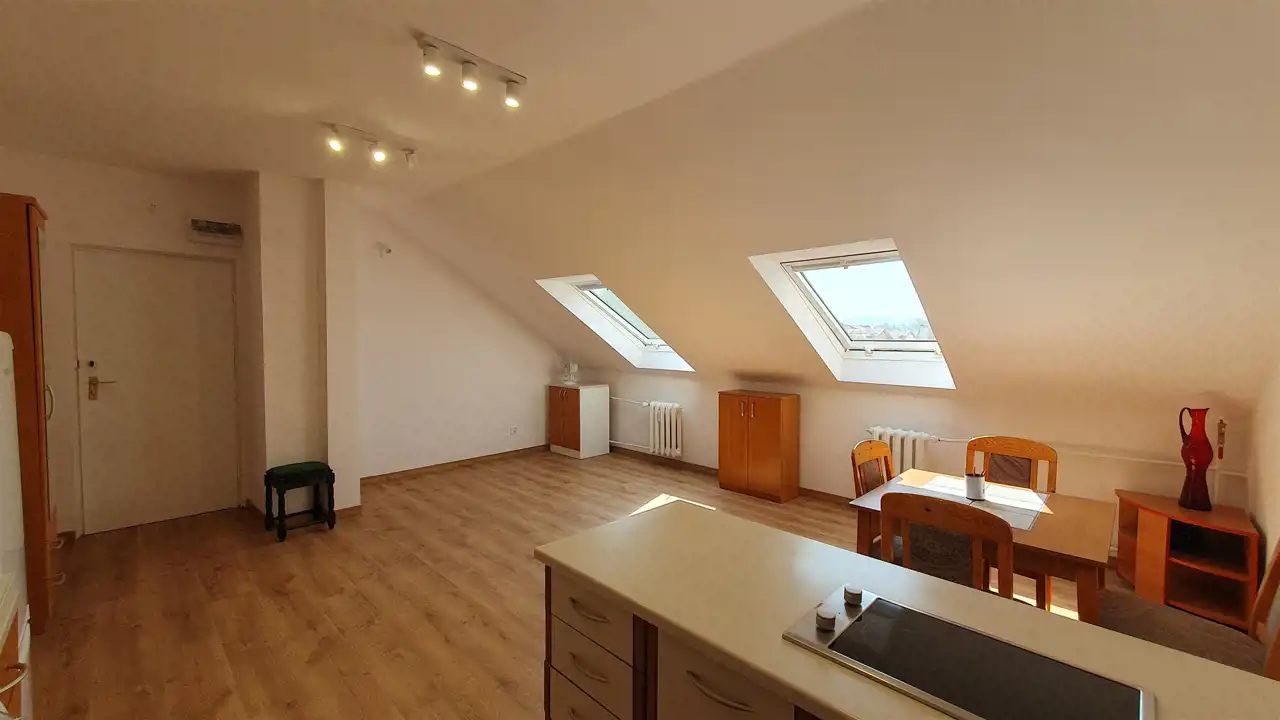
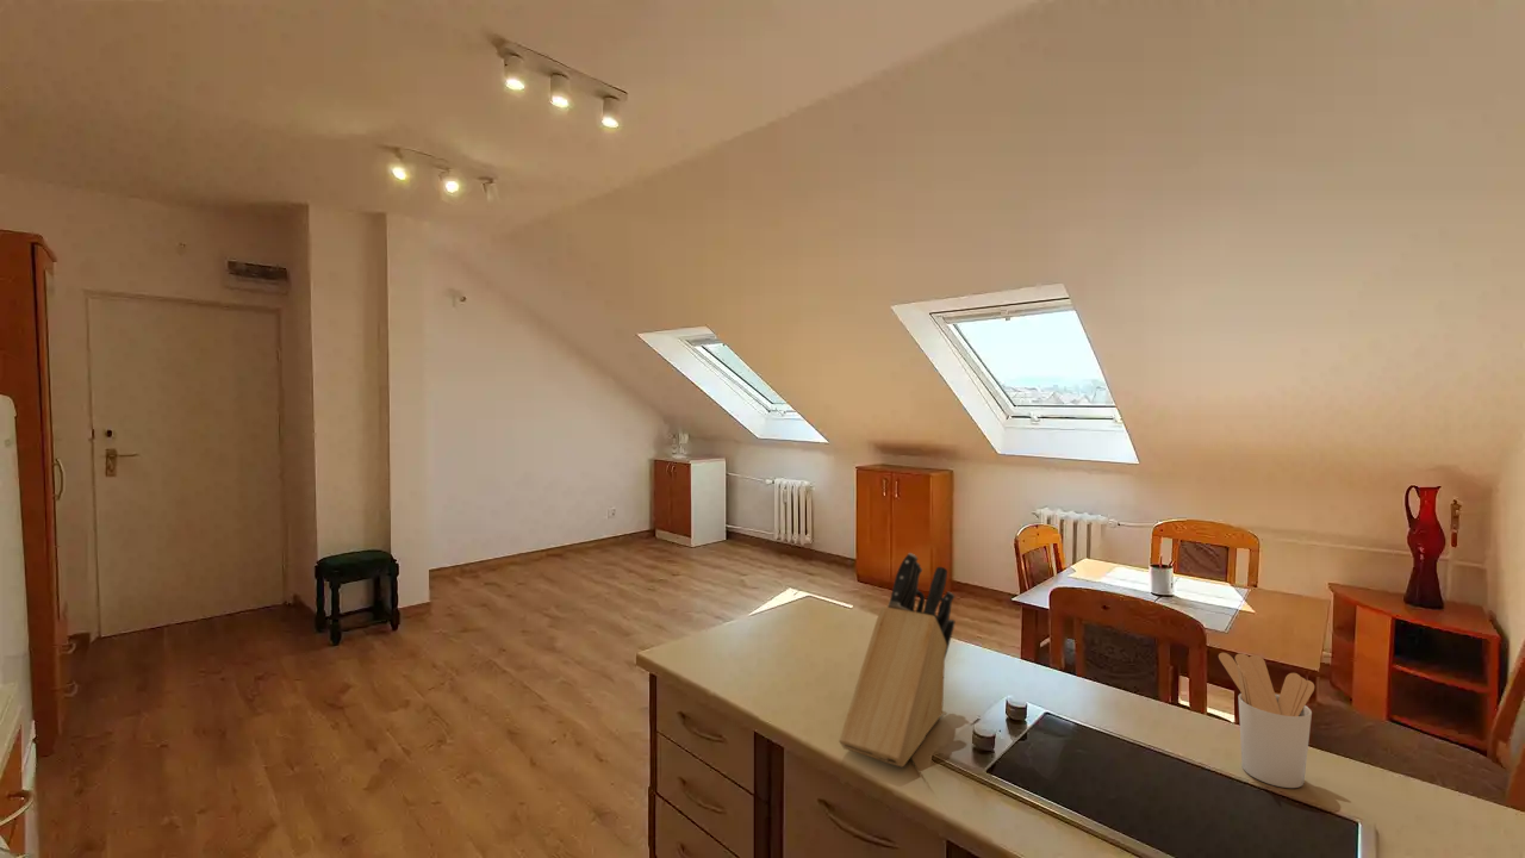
+ utensil holder (1262, 714)
+ knife block (904, 645)
